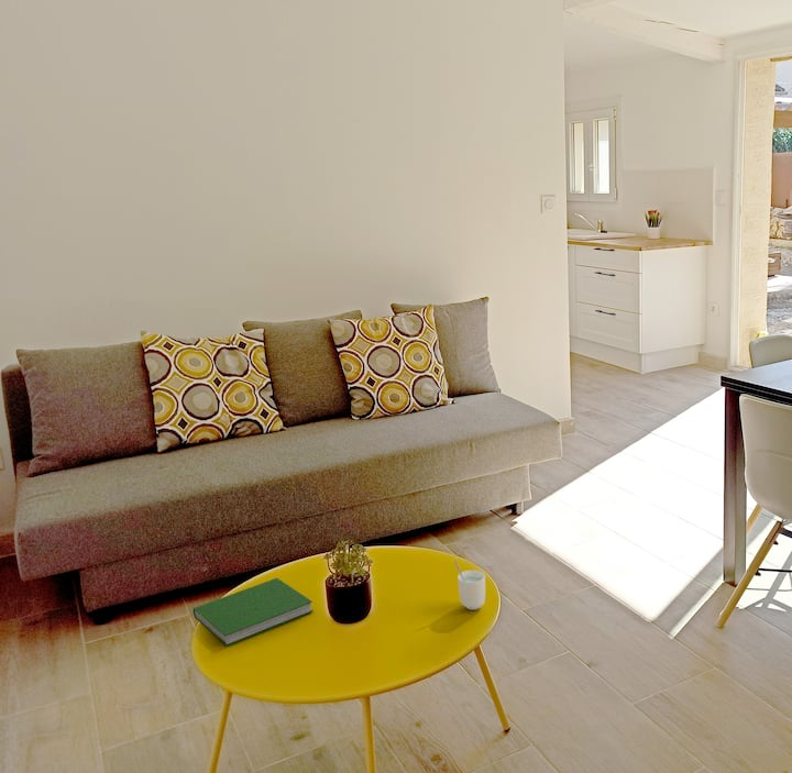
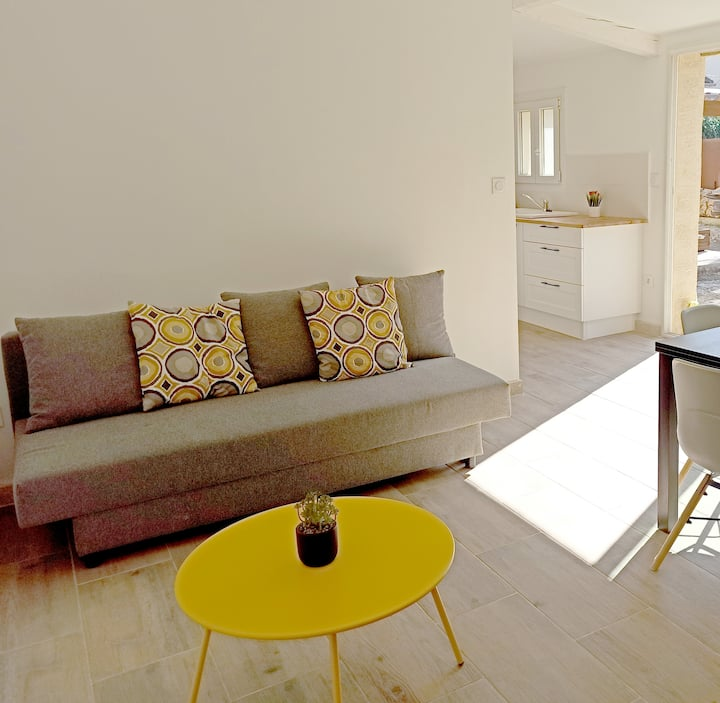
- hardcover book (252, 609)
- cup (470, 584)
